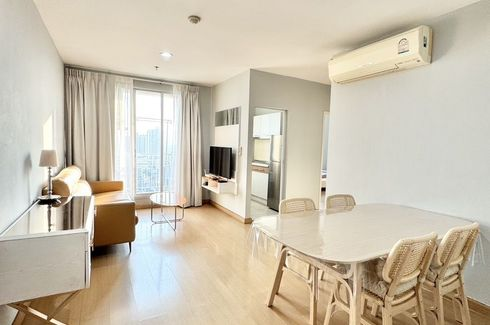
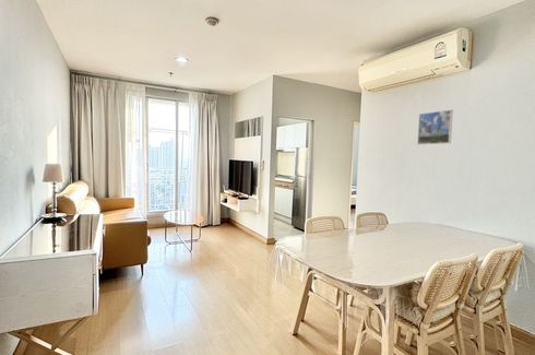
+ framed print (433, 128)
